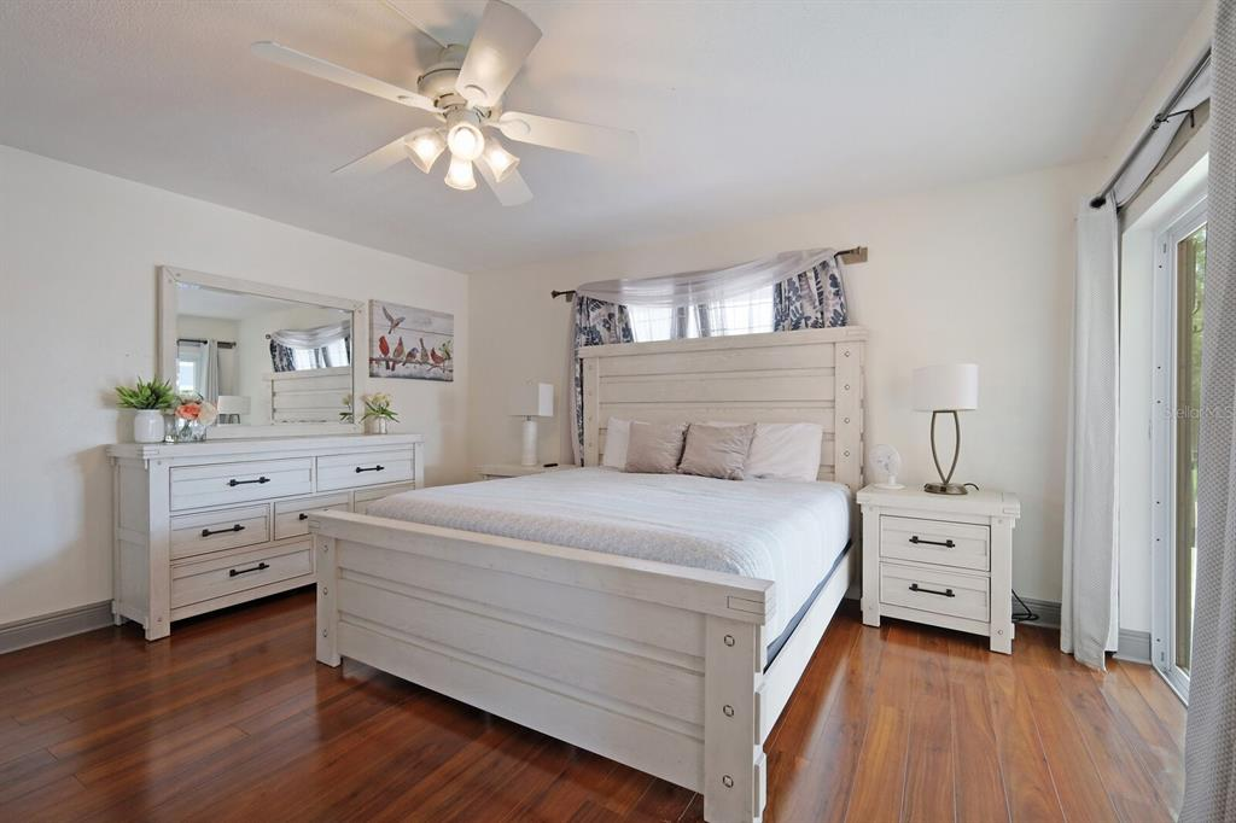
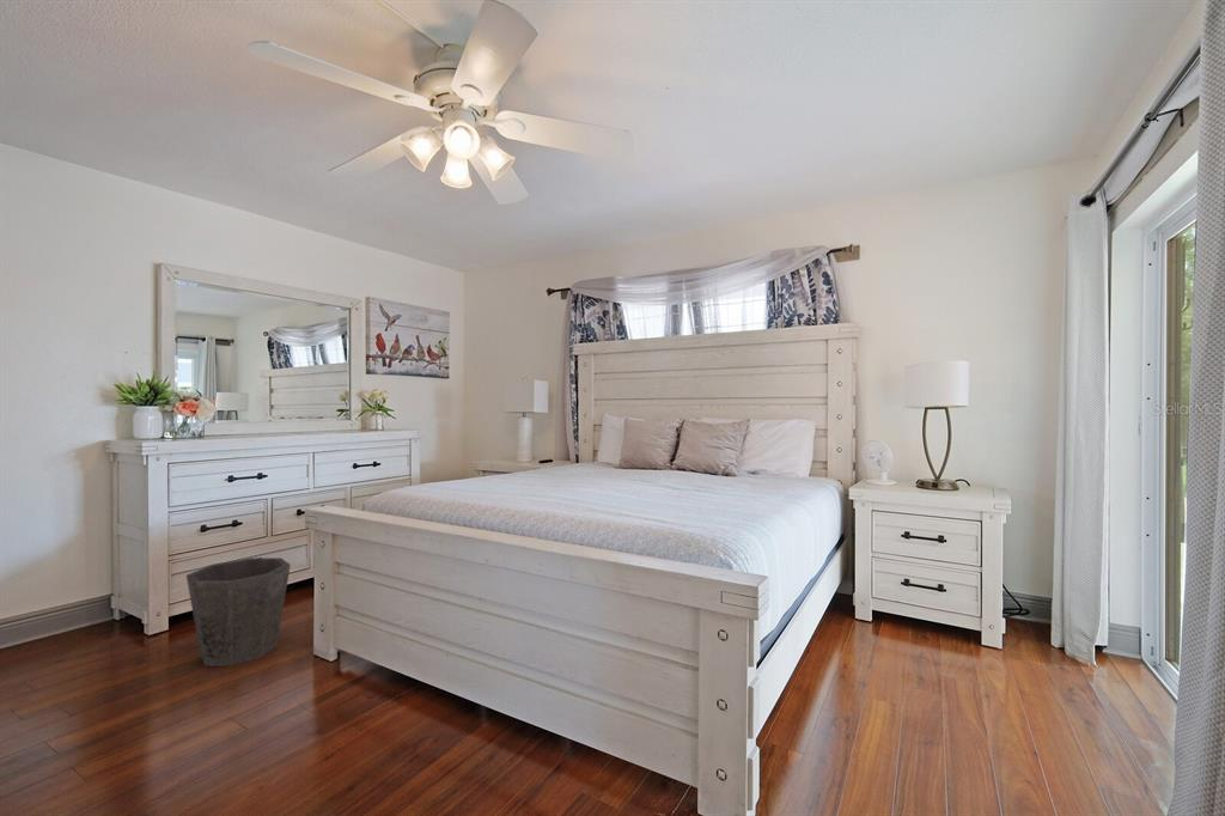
+ waste bin (239, 610)
